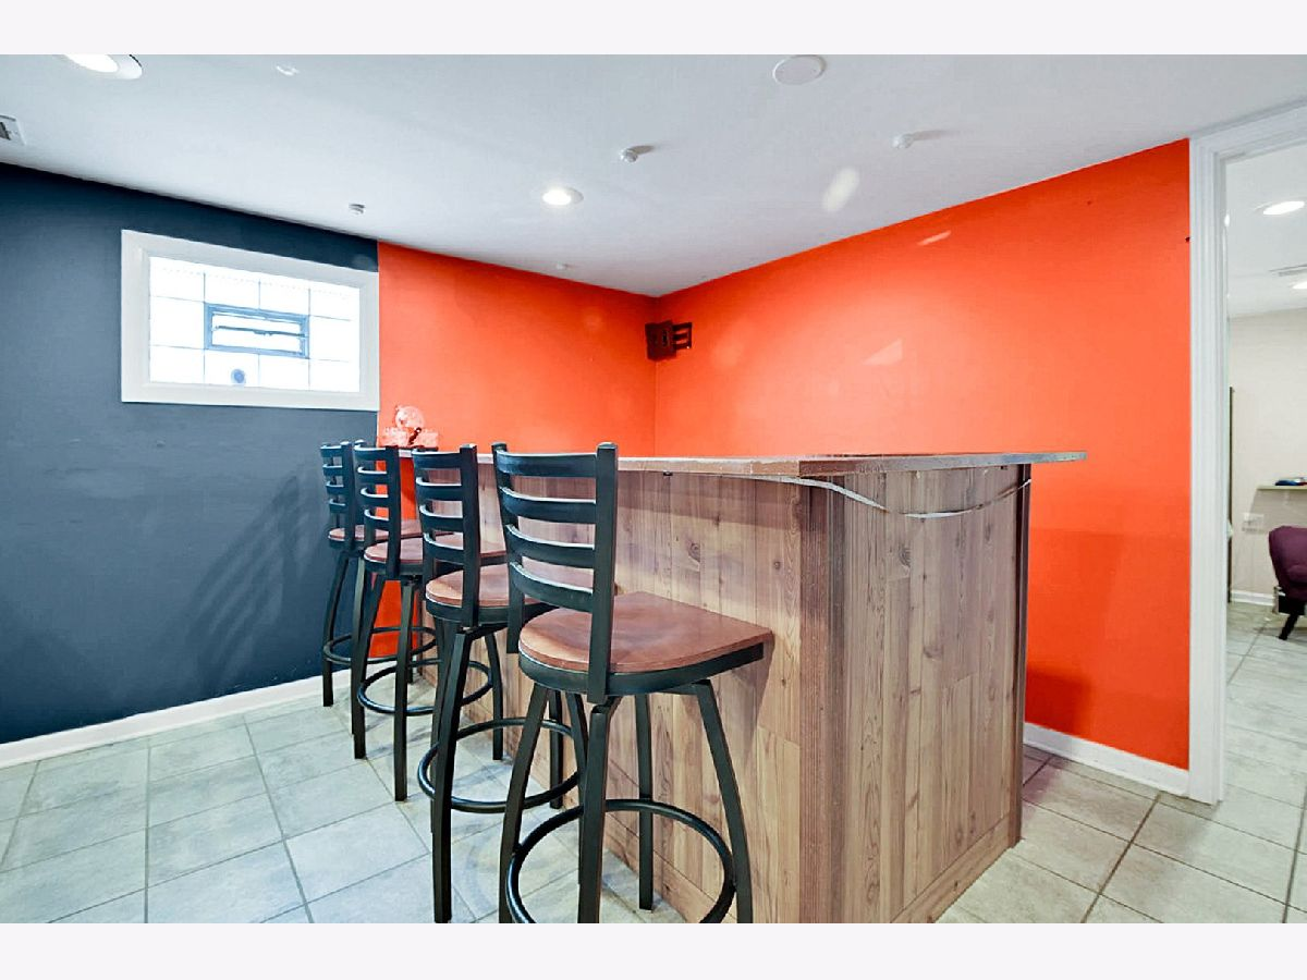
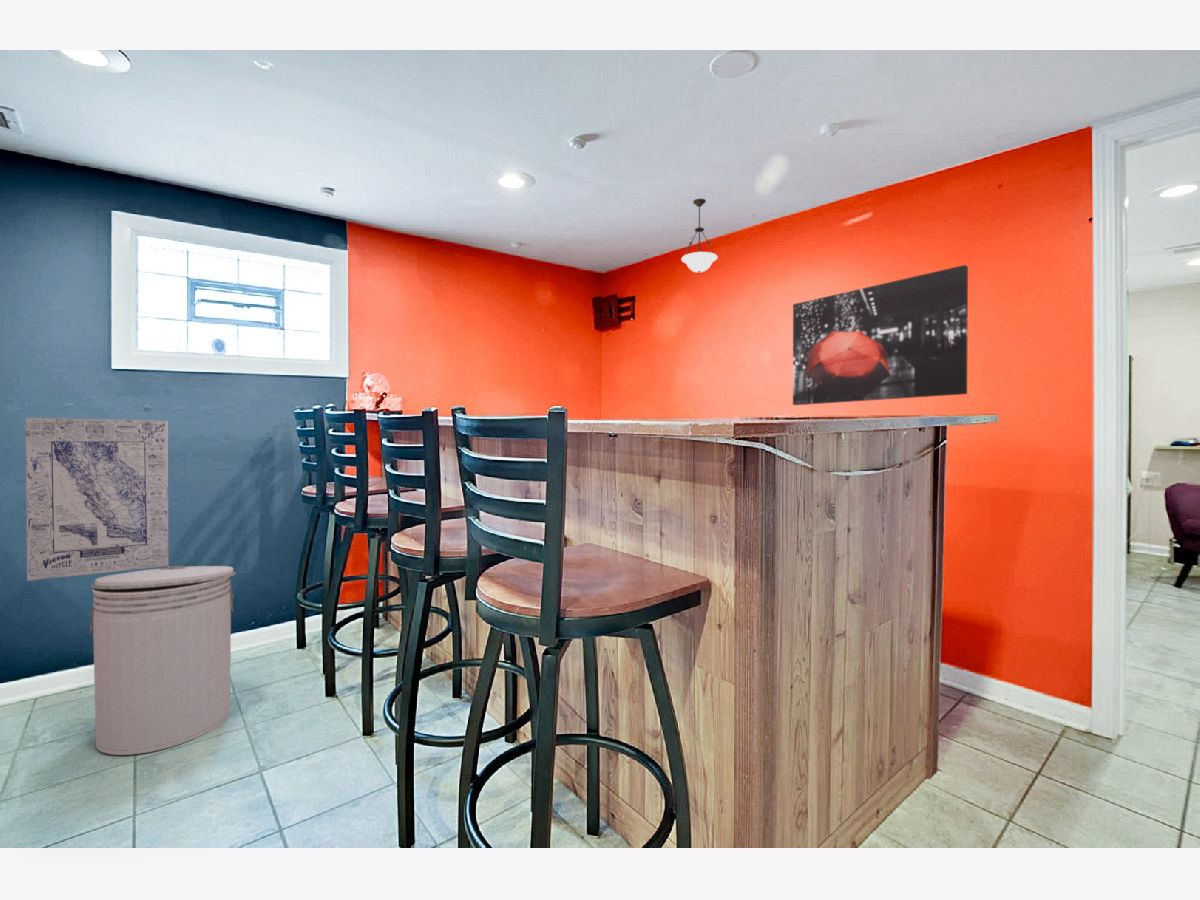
+ can (168, 645)
+ wall art (869, 343)
+ wall art (101, 495)
+ pendant light (699, 237)
